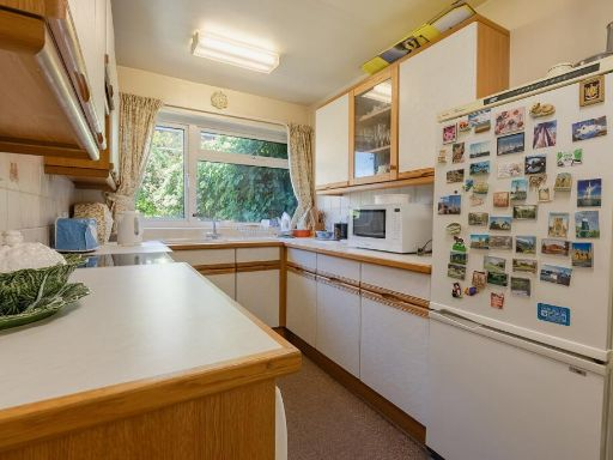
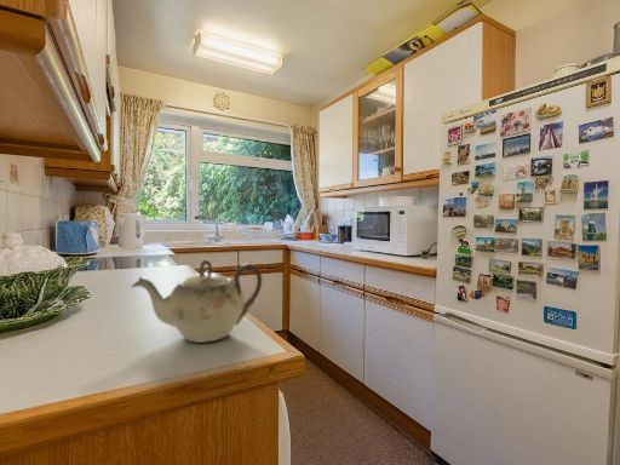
+ teapot (200, 298)
